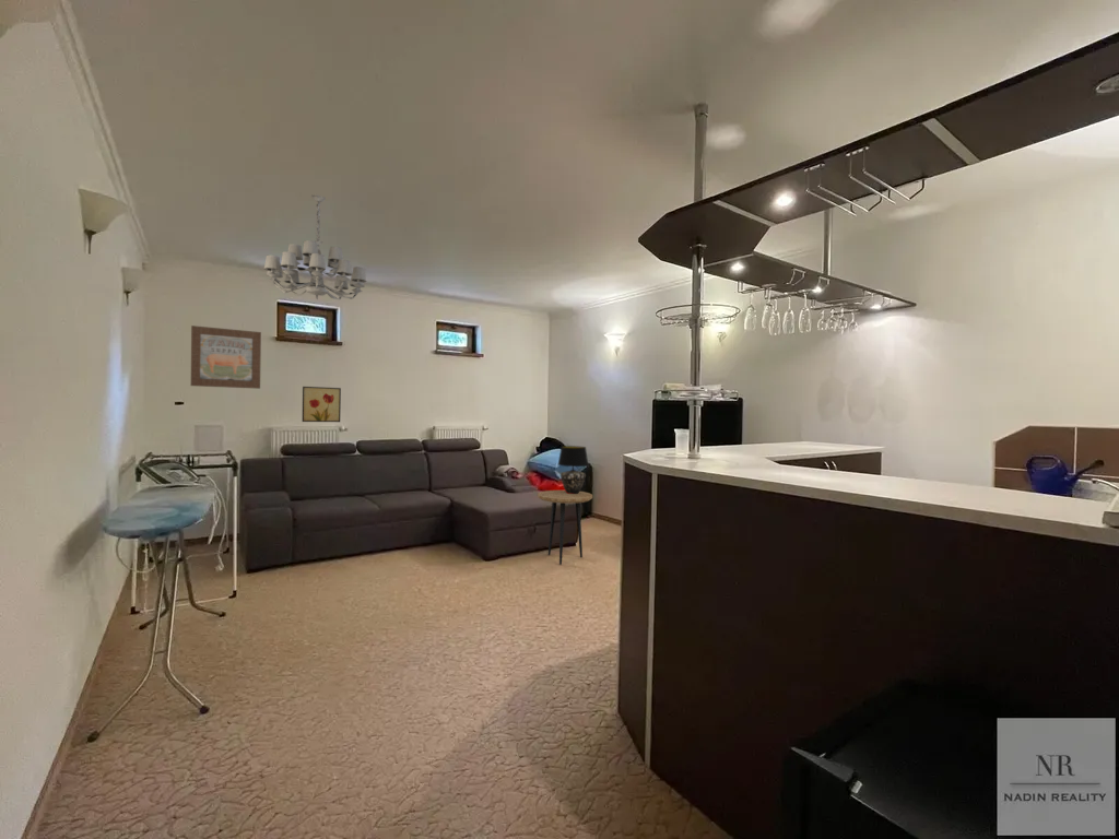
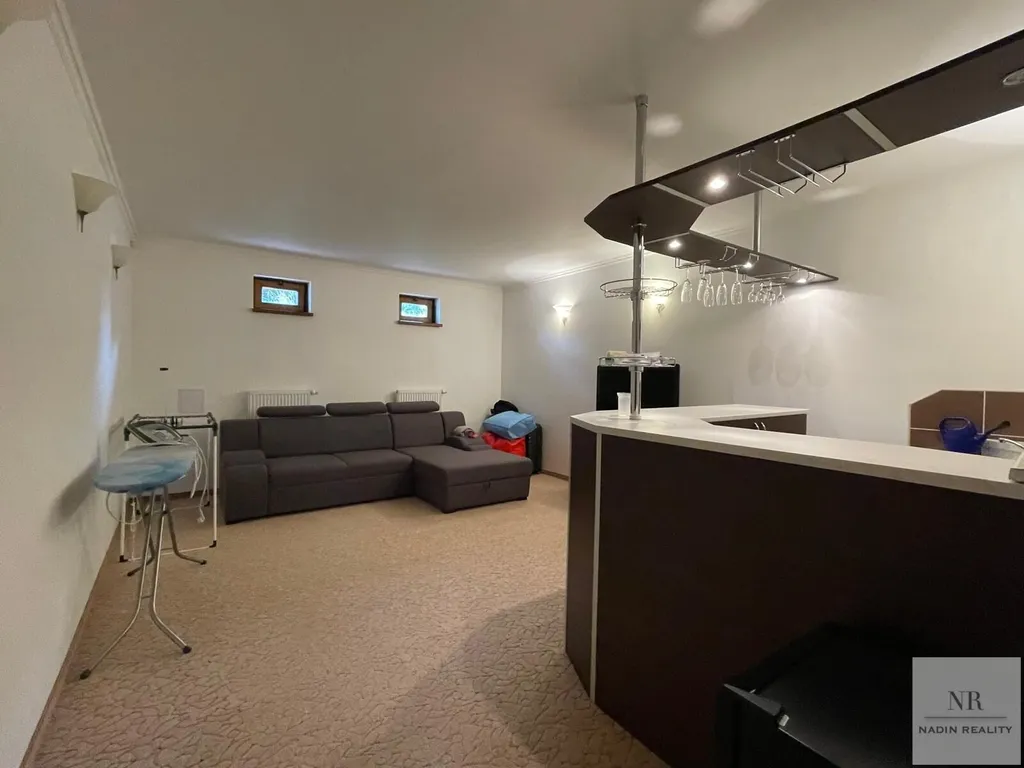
- chandelier (317, 245)
- wall art (226, 357)
- side table (563, 527)
- table lamp (573, 469)
- wall art (321, 404)
